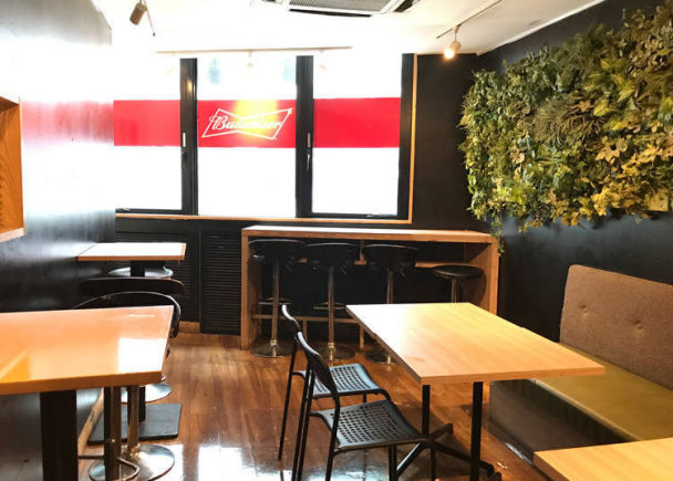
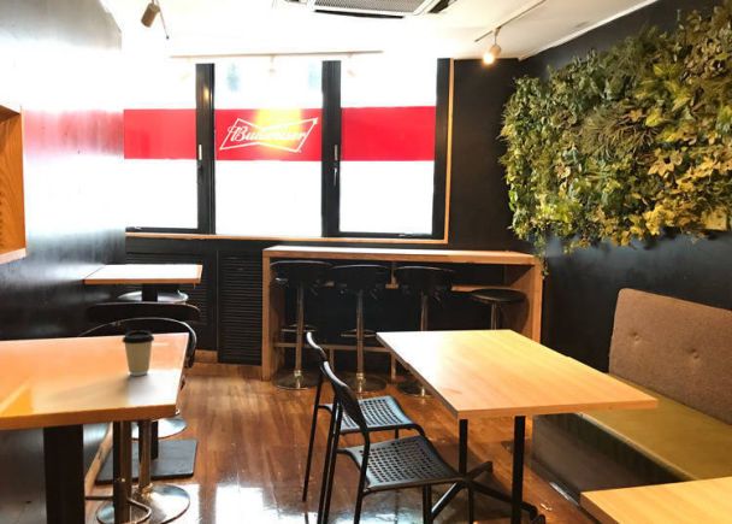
+ coffee cup (138, 353)
